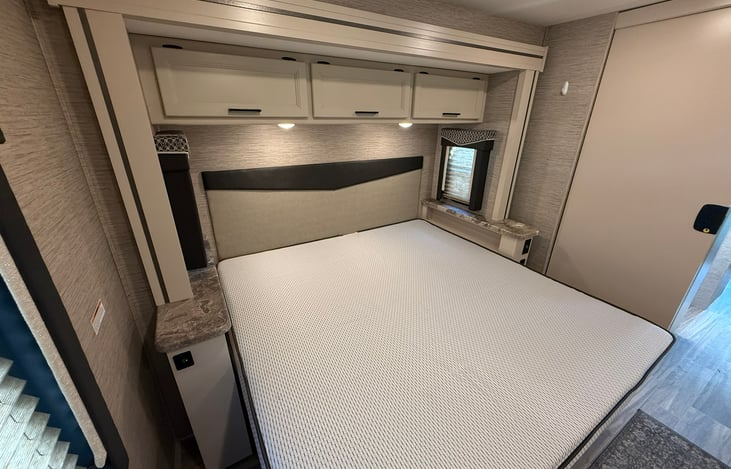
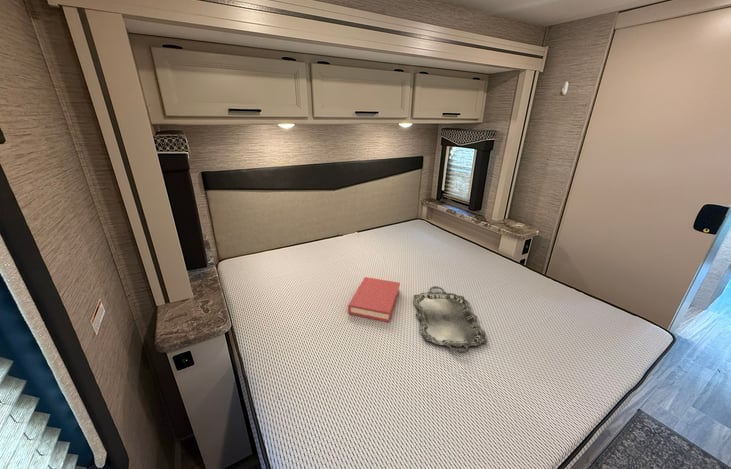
+ hardback book (375, 297)
+ serving tray (446, 316)
